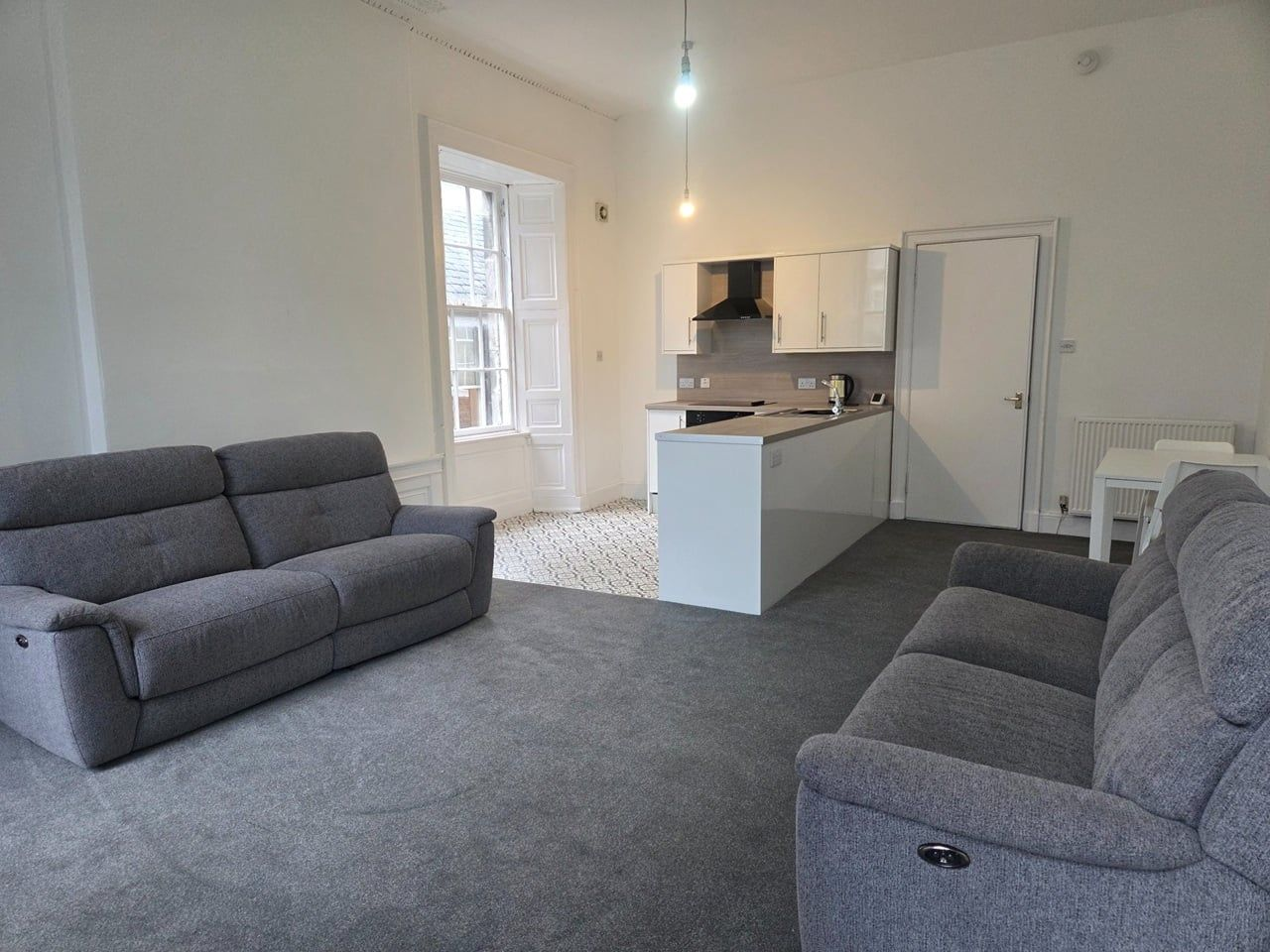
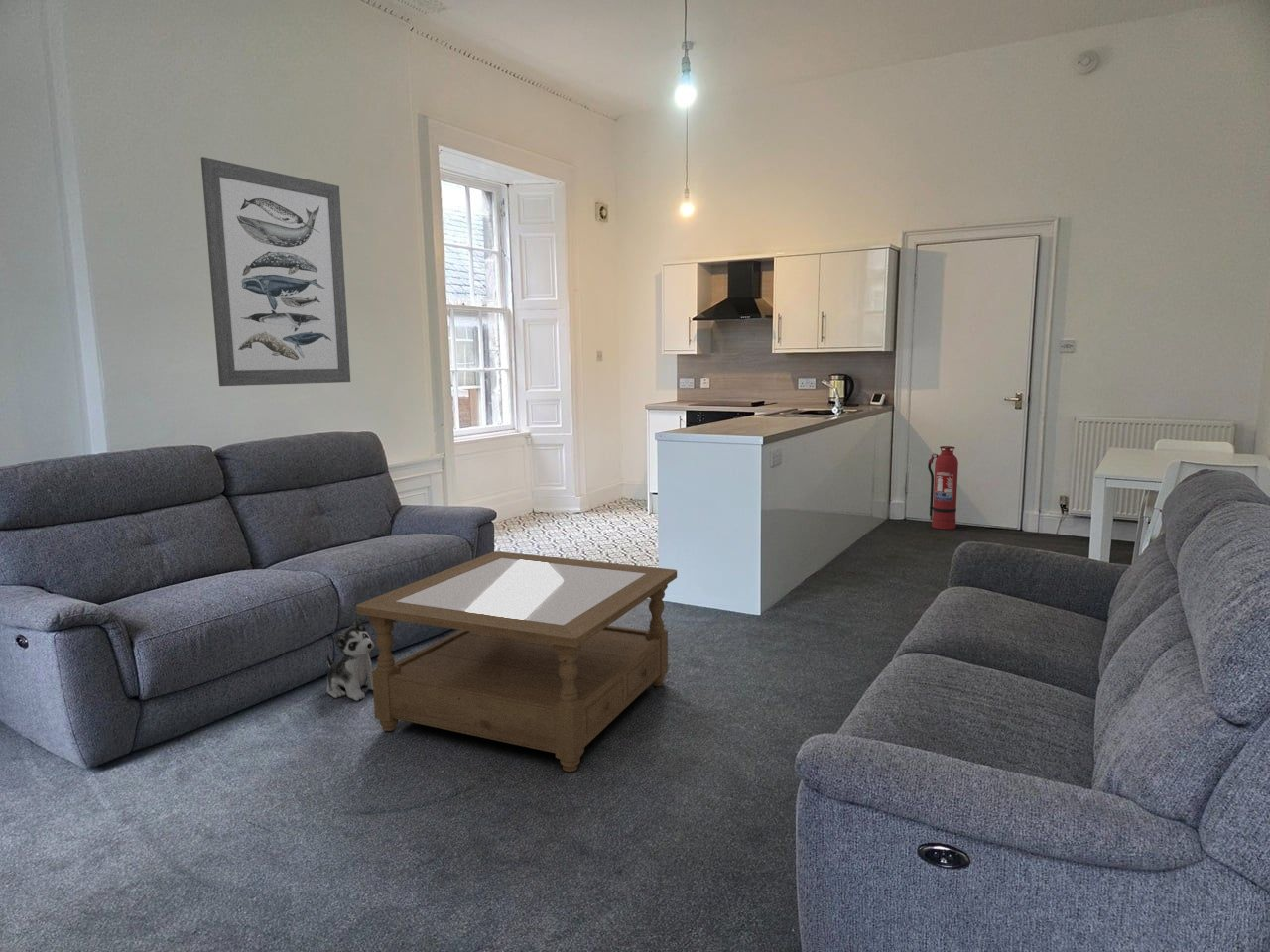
+ plush toy (349, 653)
+ wall art (283, 280)
+ fire extinguisher (942, 487)
+ coffee table (529, 647)
